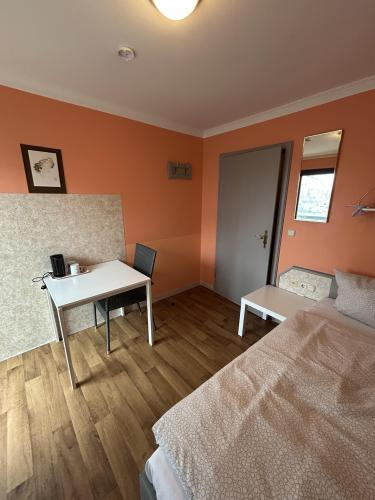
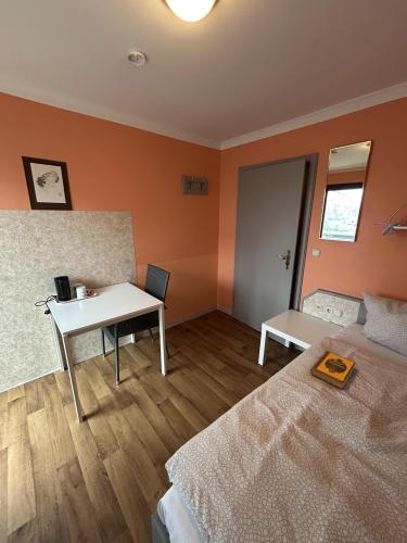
+ hardback book (332, 367)
